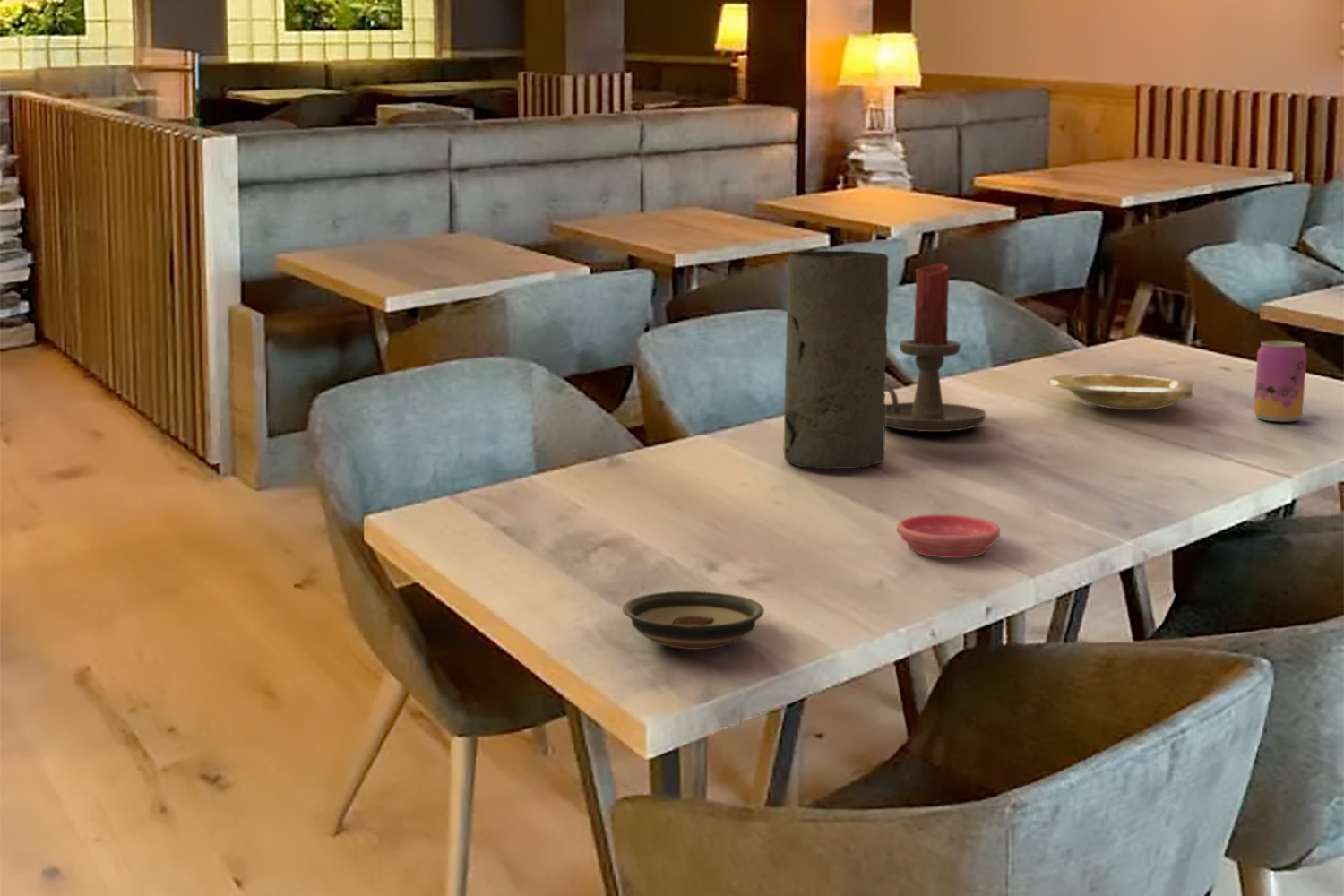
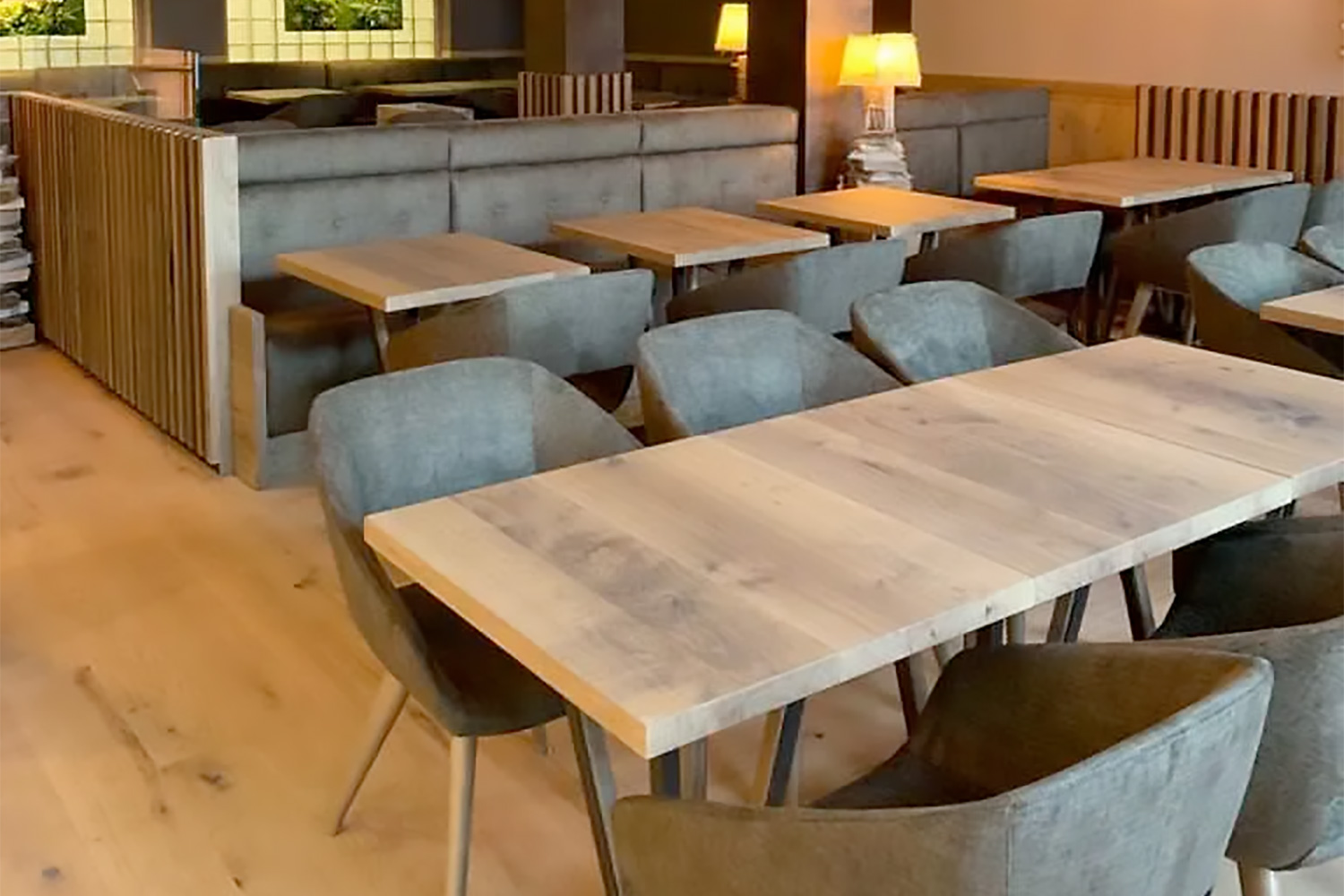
- saucer (693, 623)
- beverage can (1279, 381)
- vase (835, 358)
- saucer (947, 537)
- plate (1122, 392)
- candle holder (918, 343)
